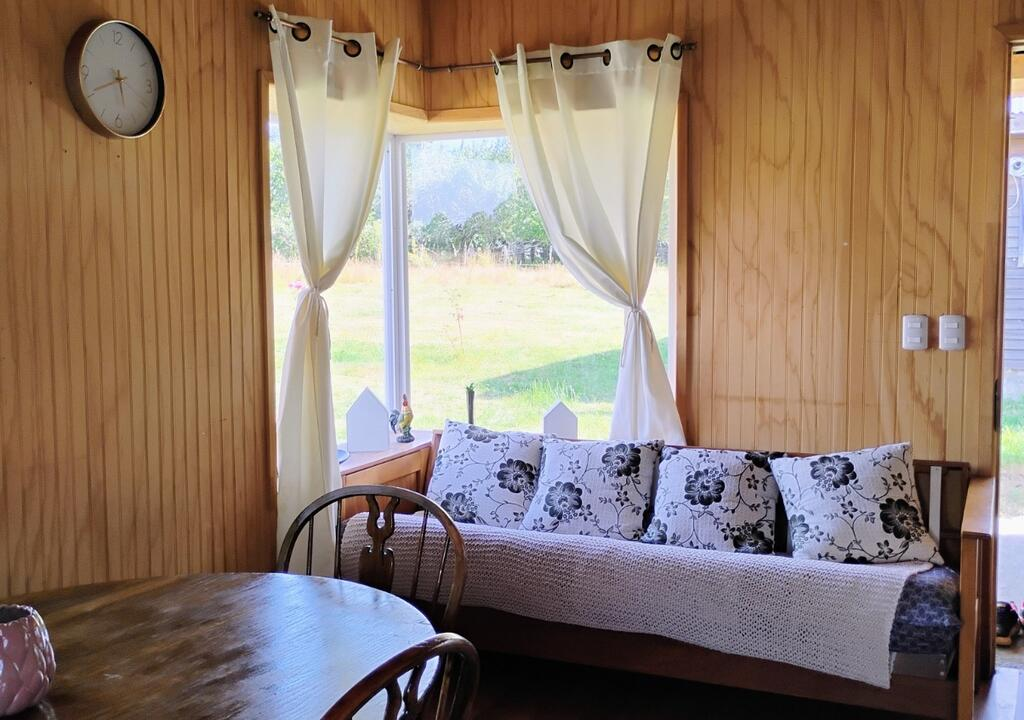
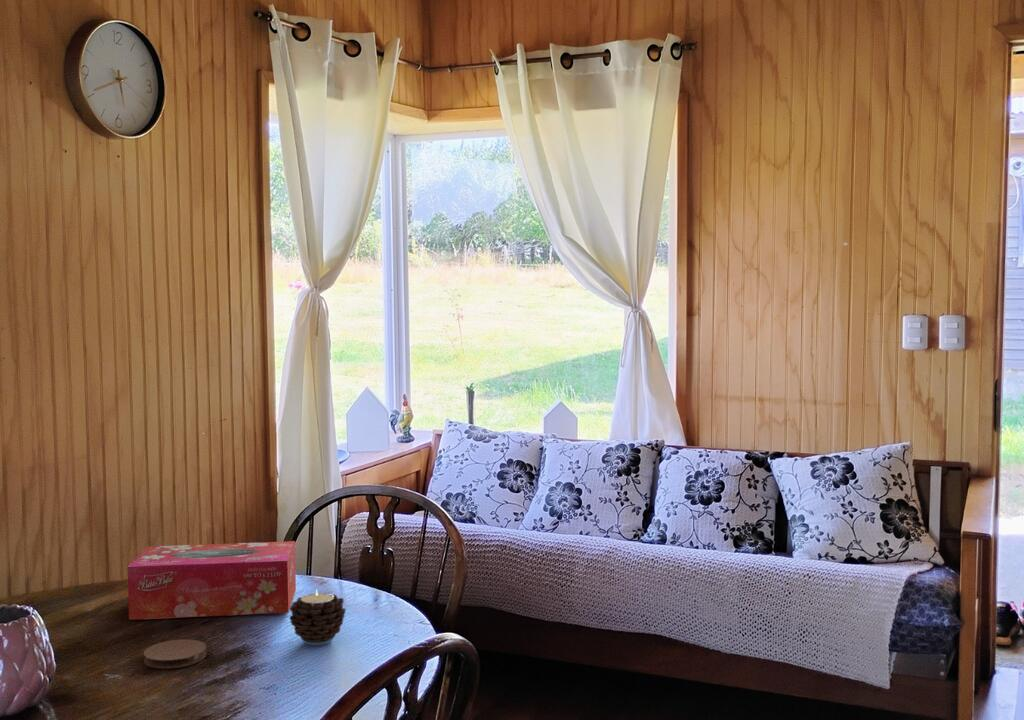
+ candle (317, 614)
+ coaster (175, 653)
+ tissue box (215, 578)
